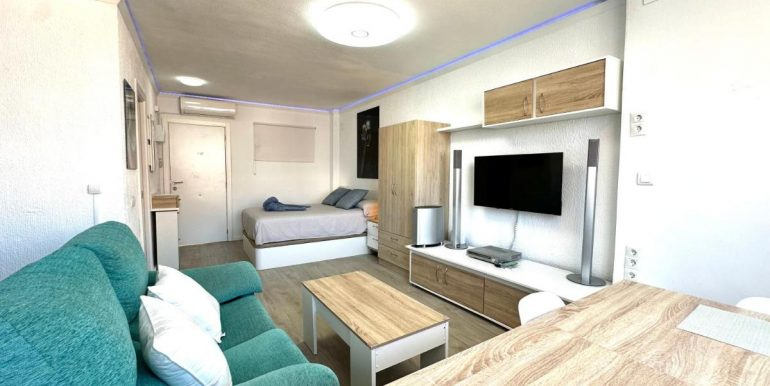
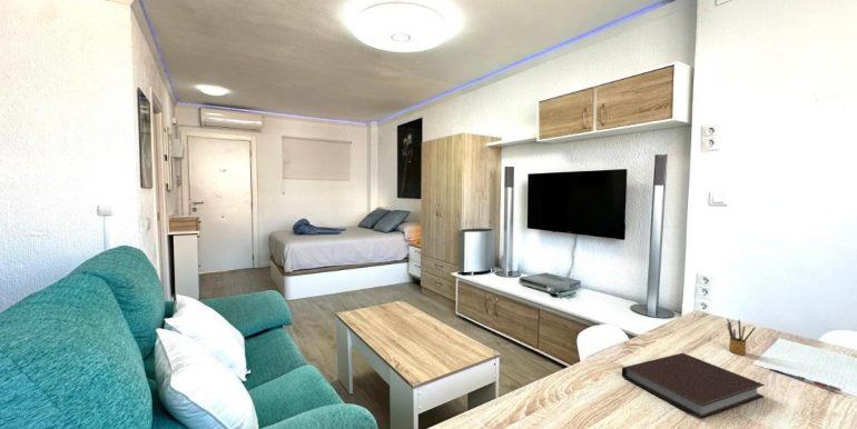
+ pen (802, 378)
+ notebook (689, 380)
+ pencil box (739, 337)
